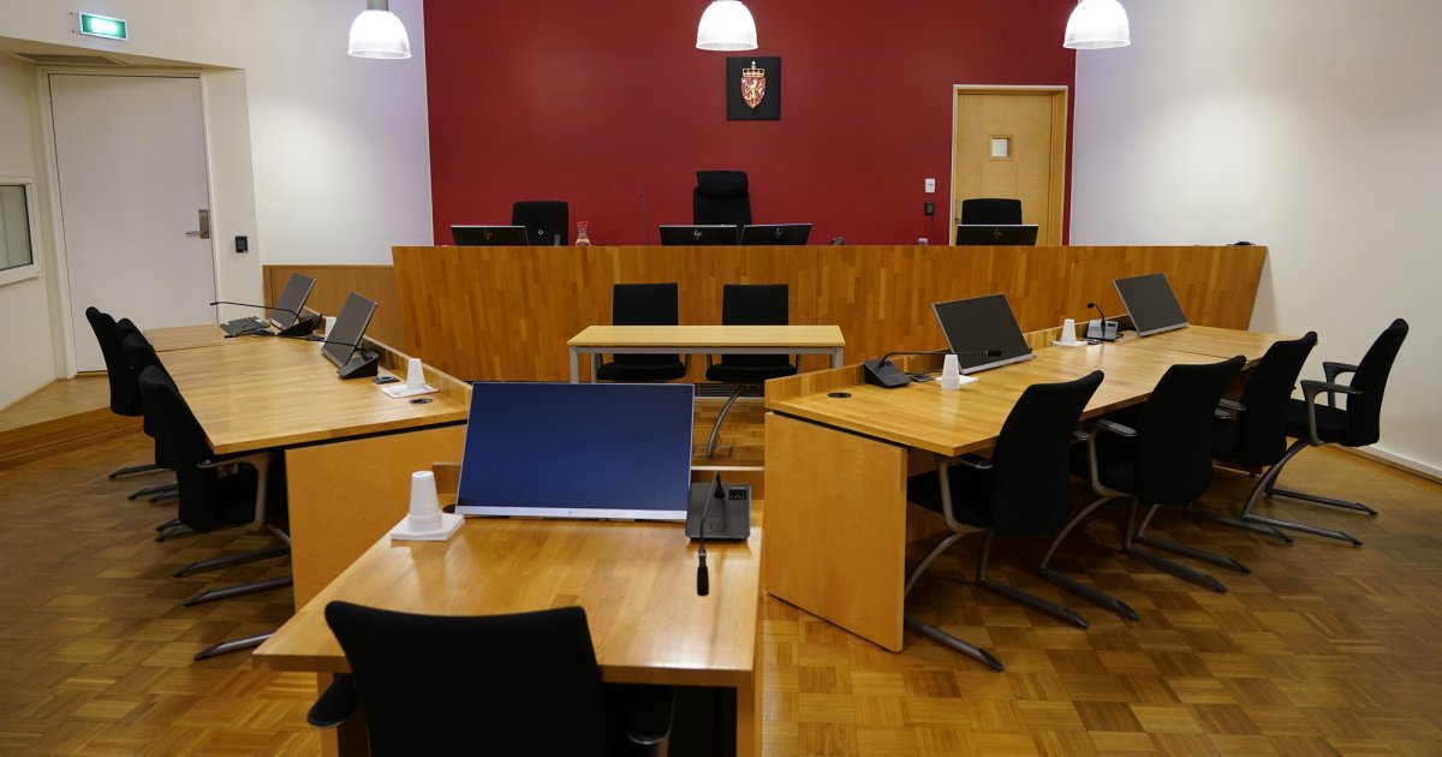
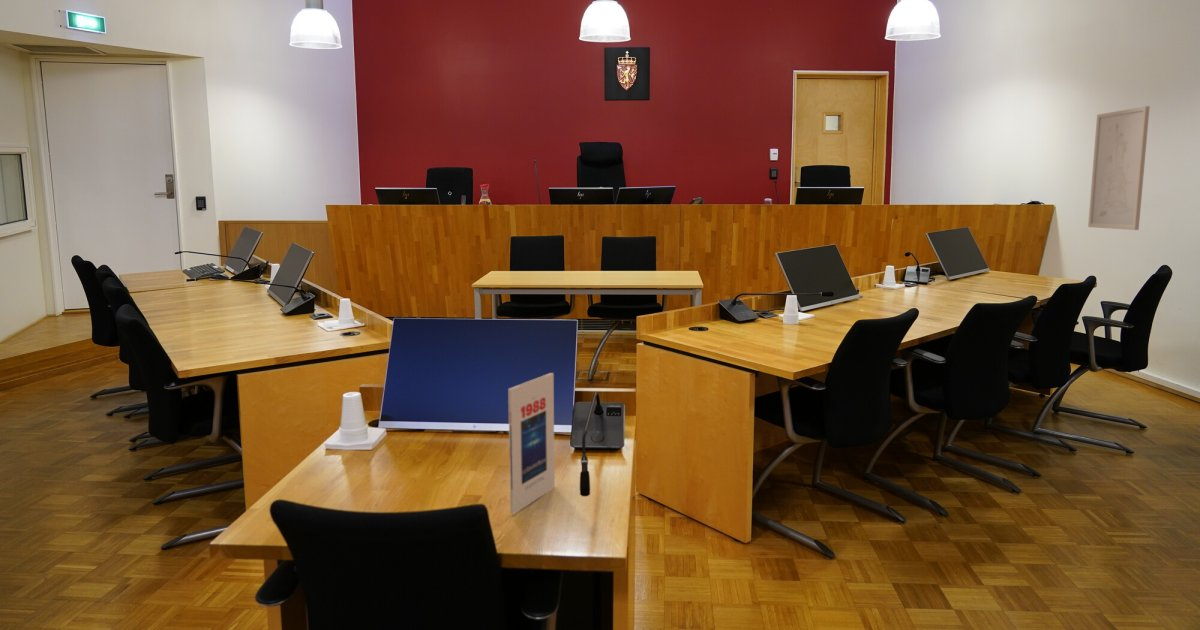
+ wall art (1117, 170)
+ book (532, 441)
